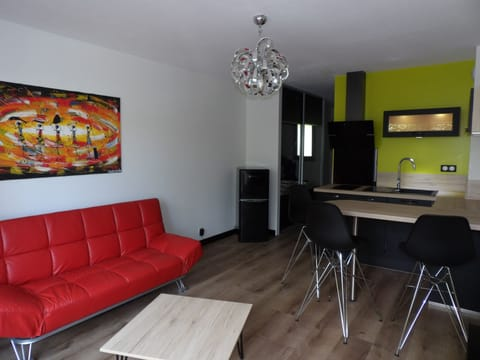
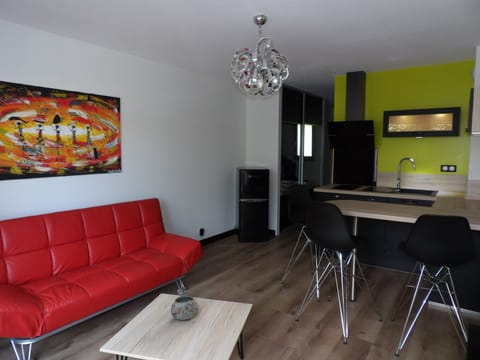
+ decorative bowl (184, 305)
